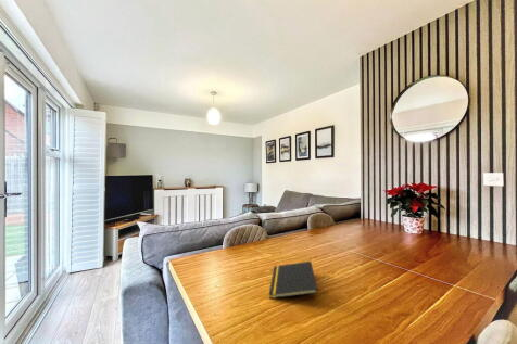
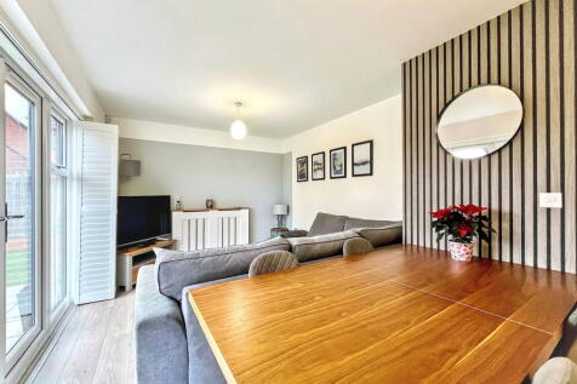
- notepad (292, 277)
